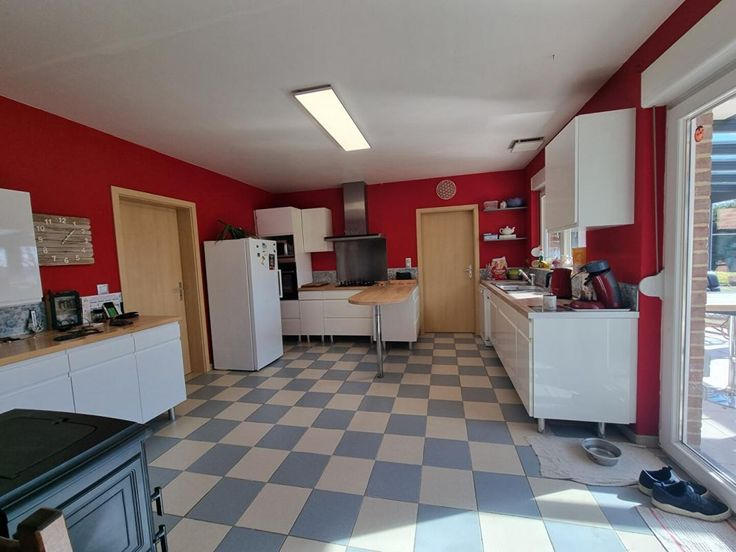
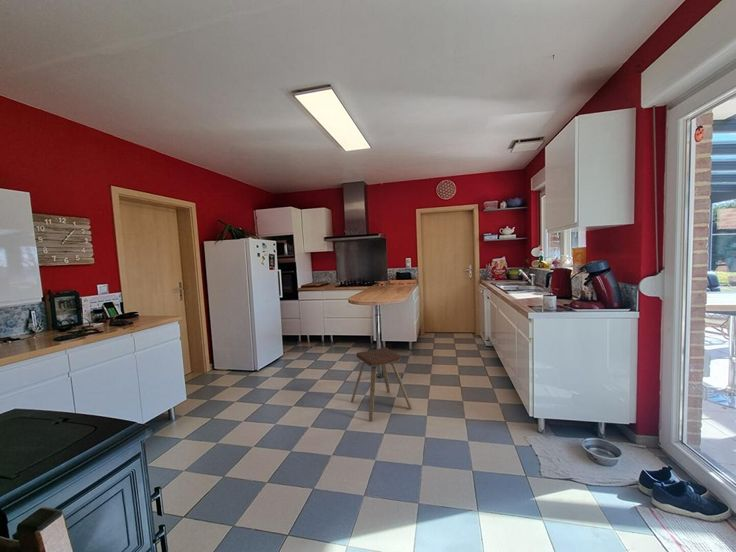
+ music stool (375, 379)
